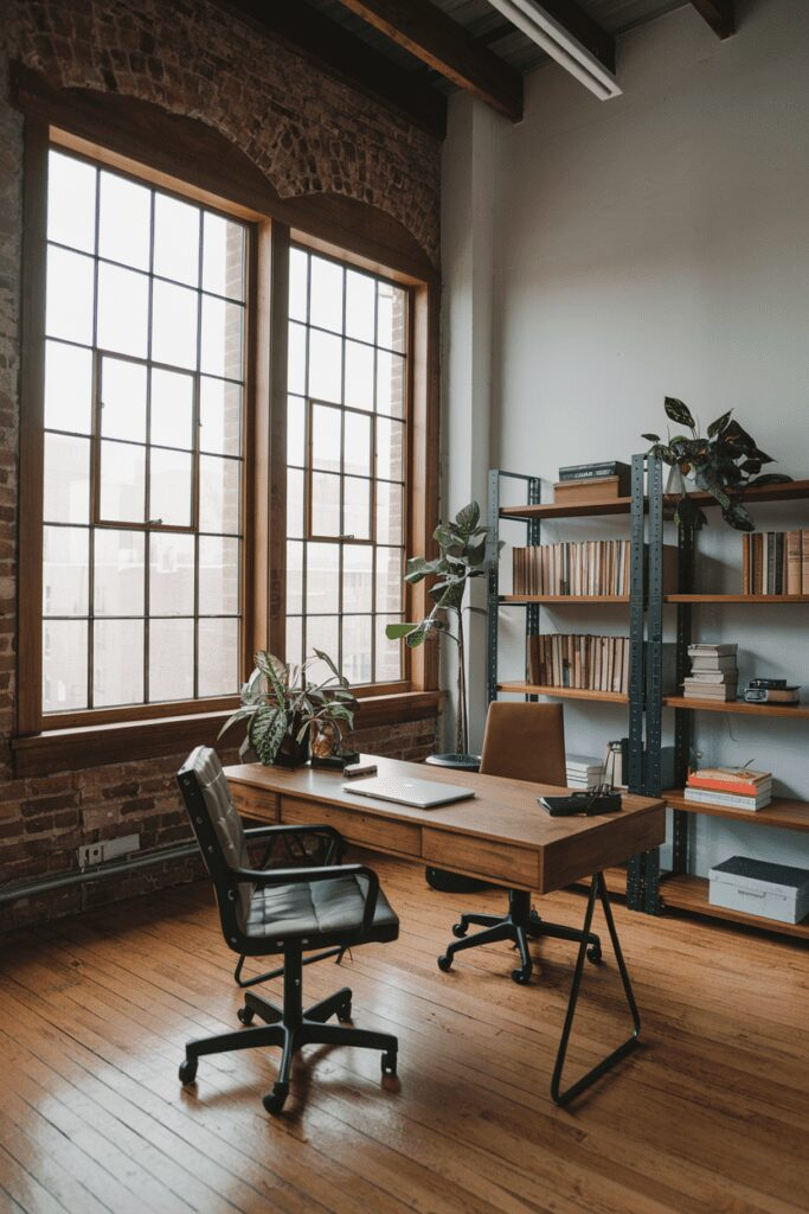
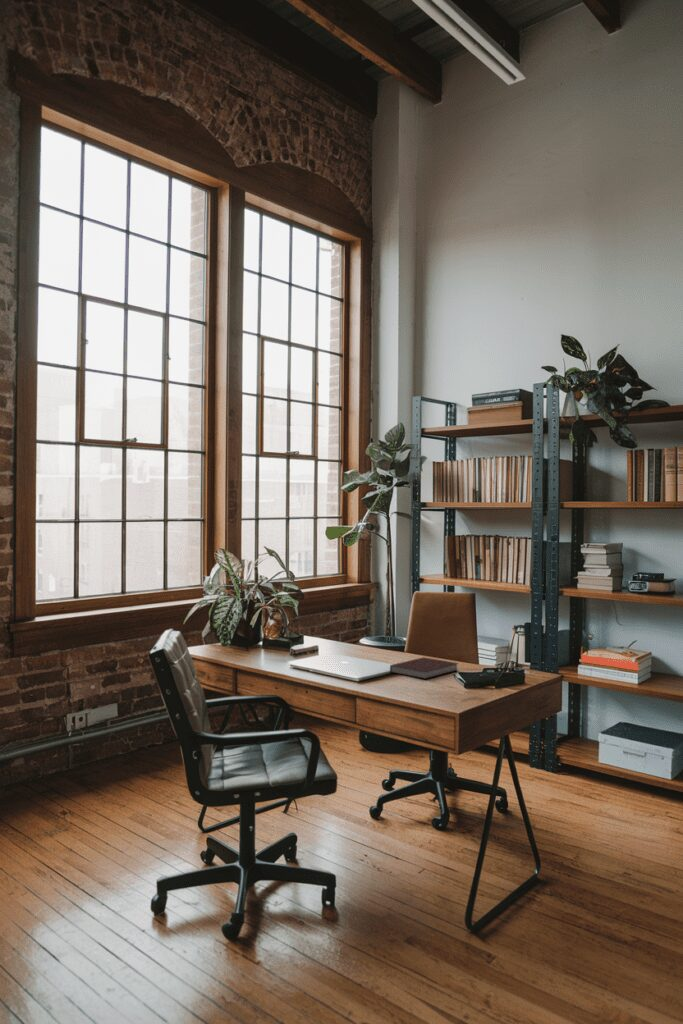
+ notebook (424, 667)
